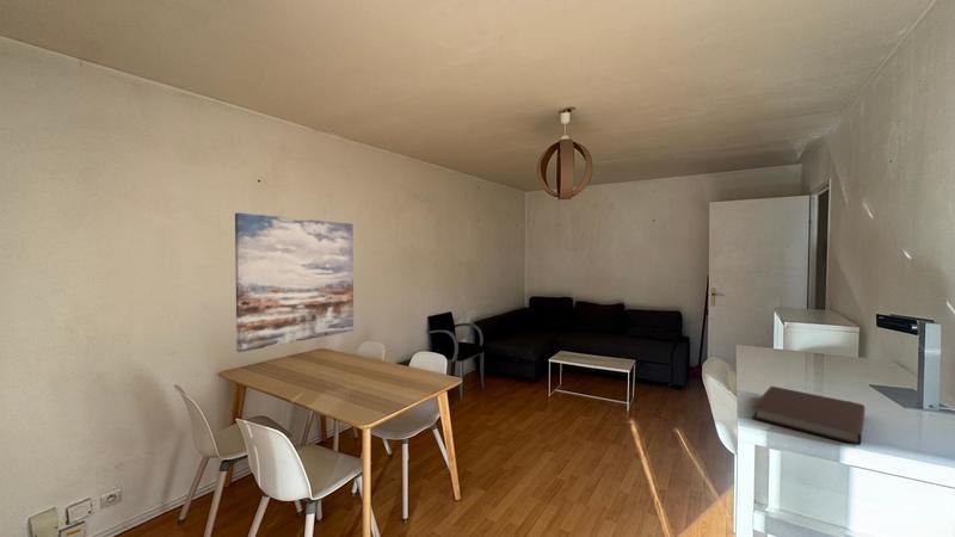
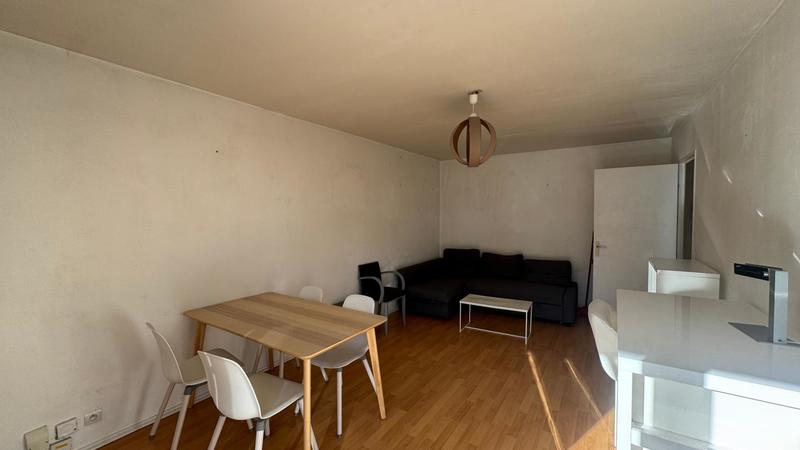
- wall art (302, 279)
- notebook (808, 411)
